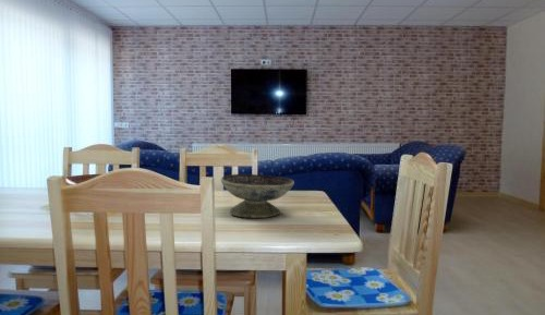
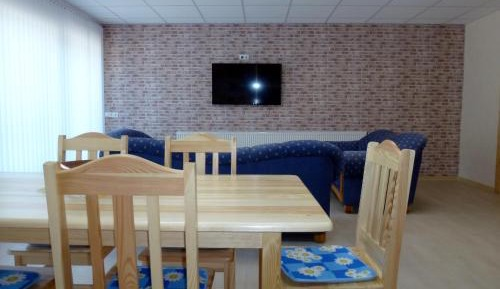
- decorative bowl (257, 194)
